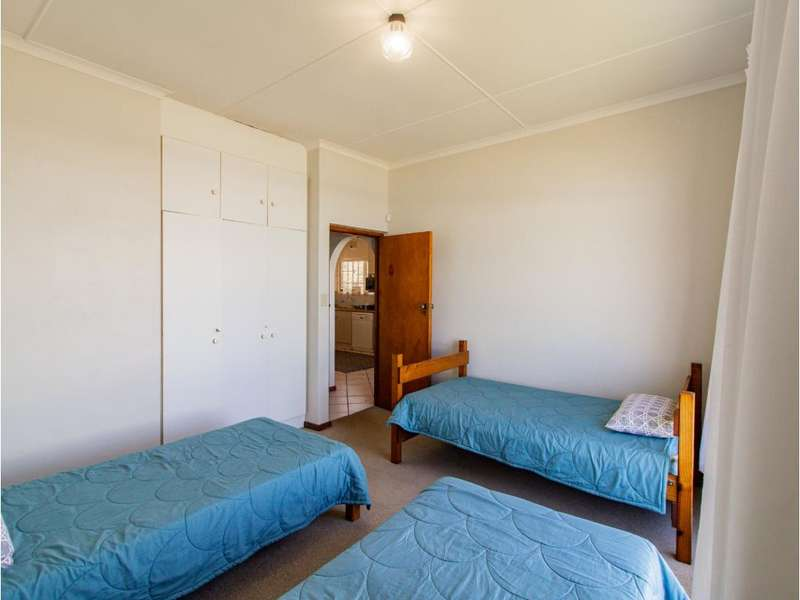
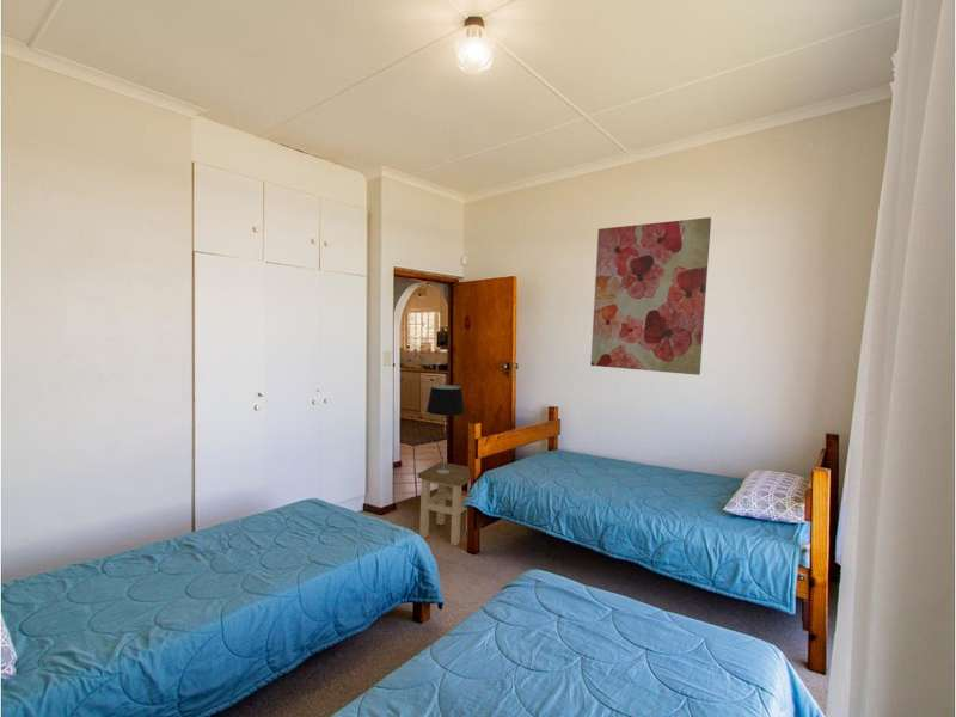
+ table lamp (445, 429)
+ stool (448, 498)
+ wall art (645, 298)
